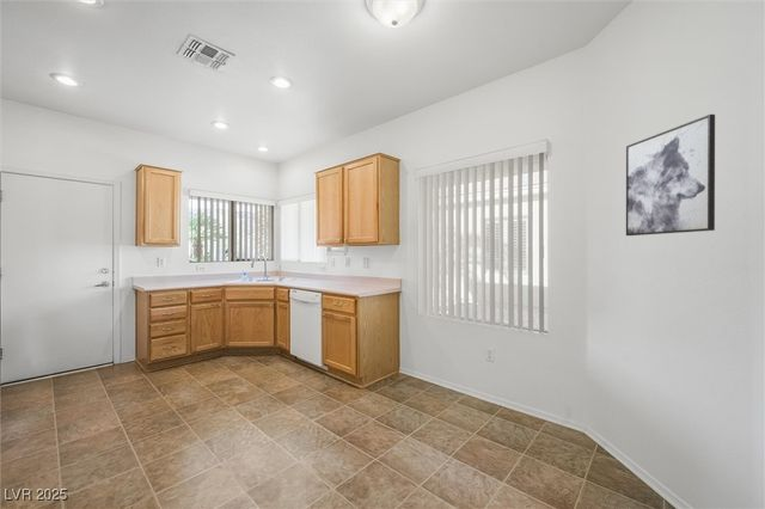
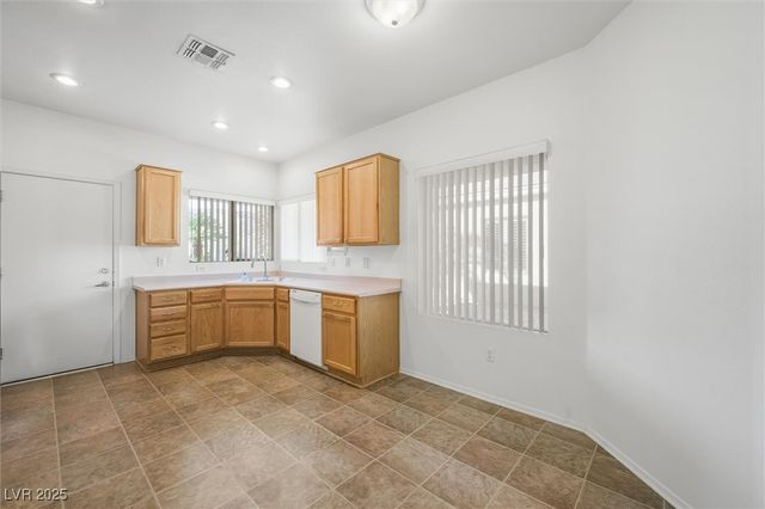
- wall art (665, 183)
